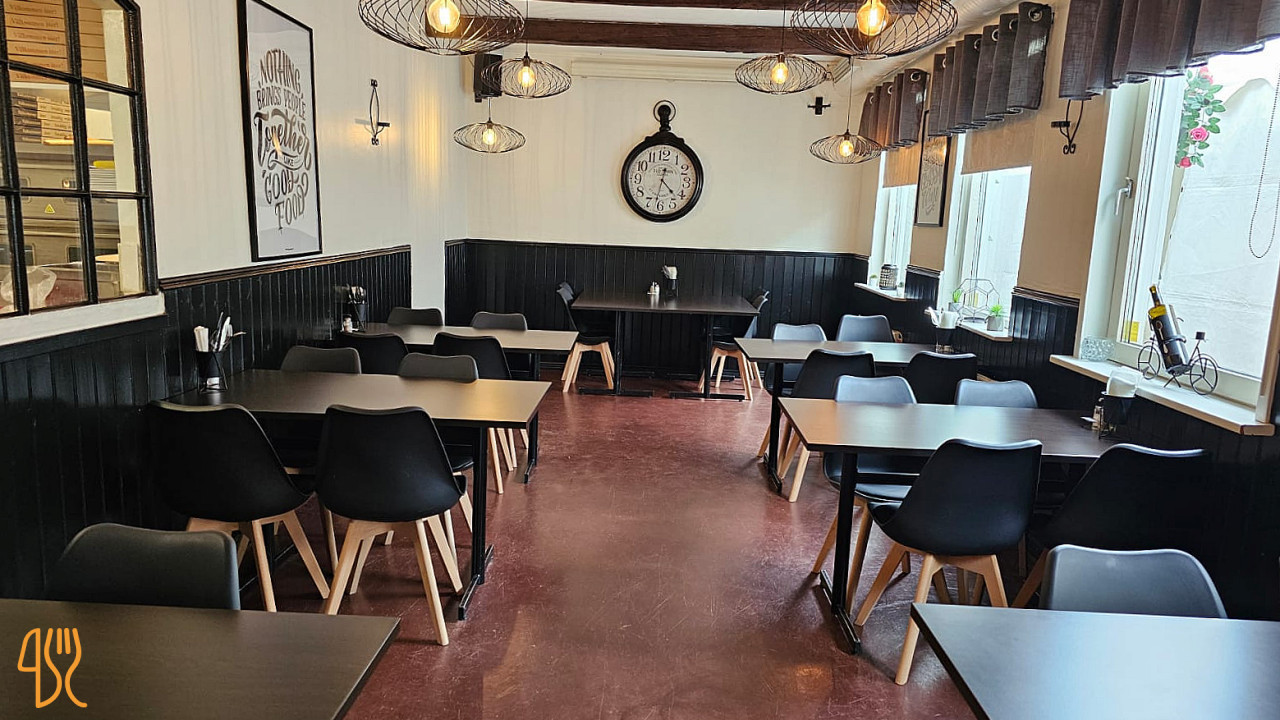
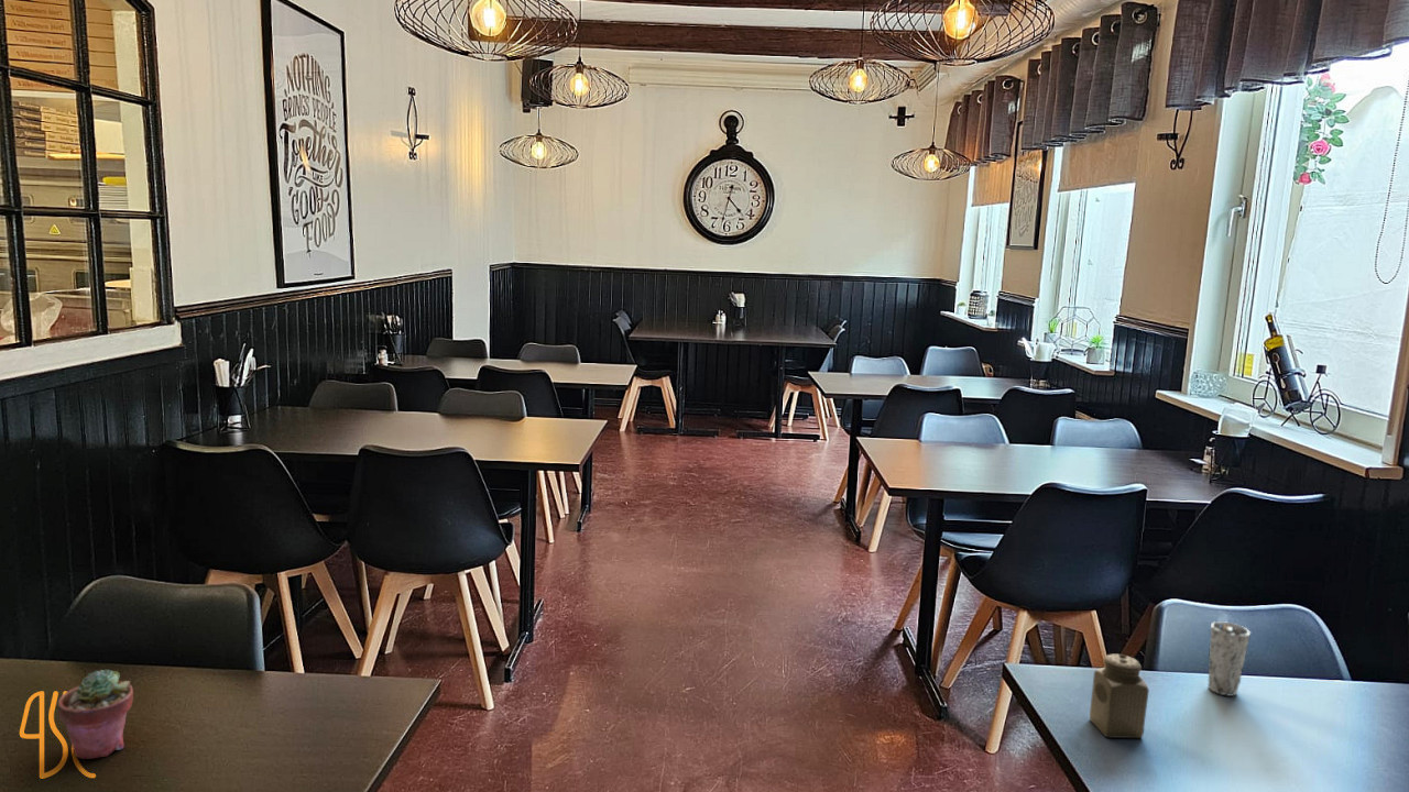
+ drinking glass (1226, 659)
+ salt shaker (1119, 693)
+ potted succulent (97, 710)
